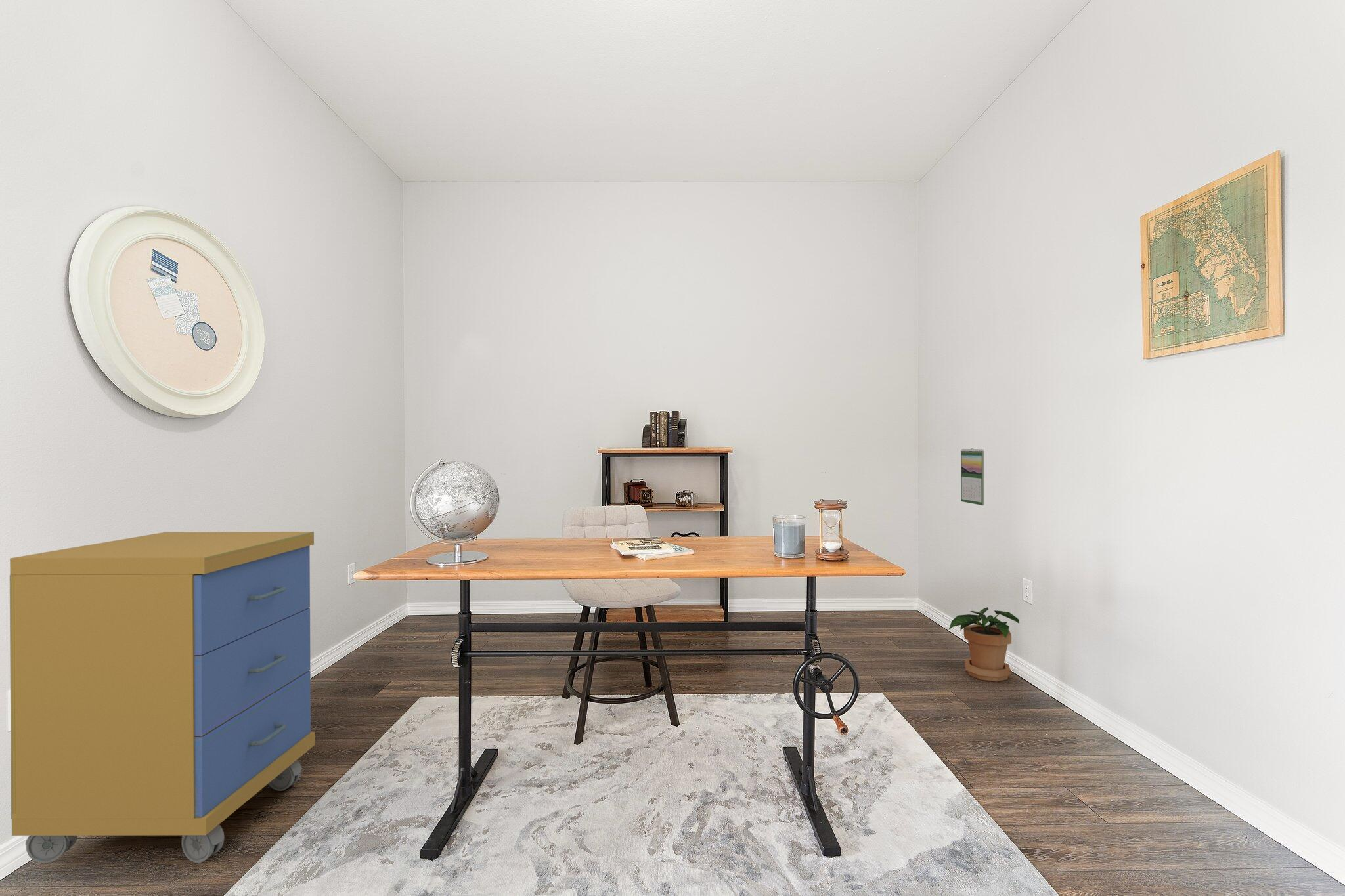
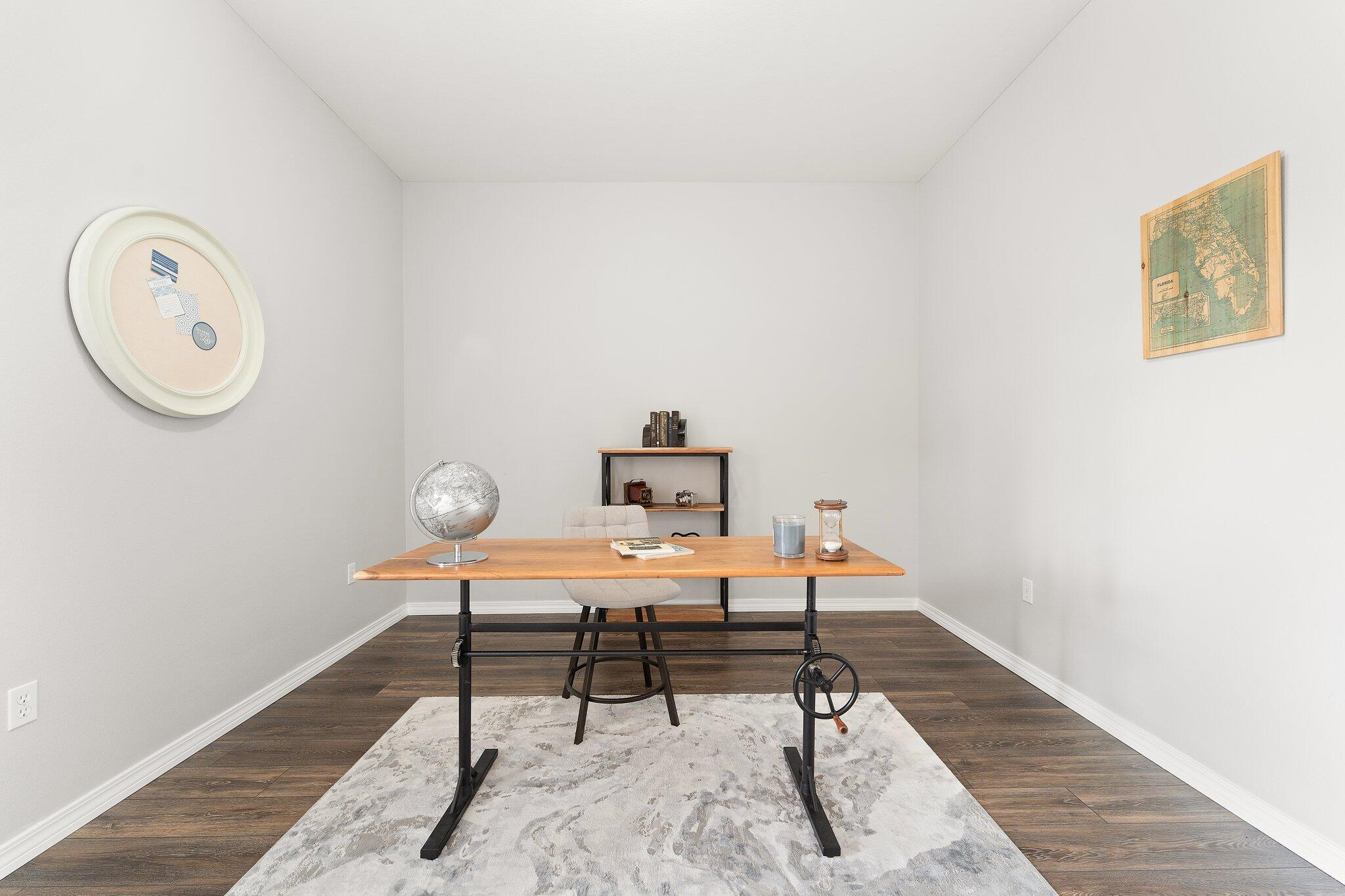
- calendar (972, 475)
- storage cabinet (183, 681)
- potted plant (979, 641)
